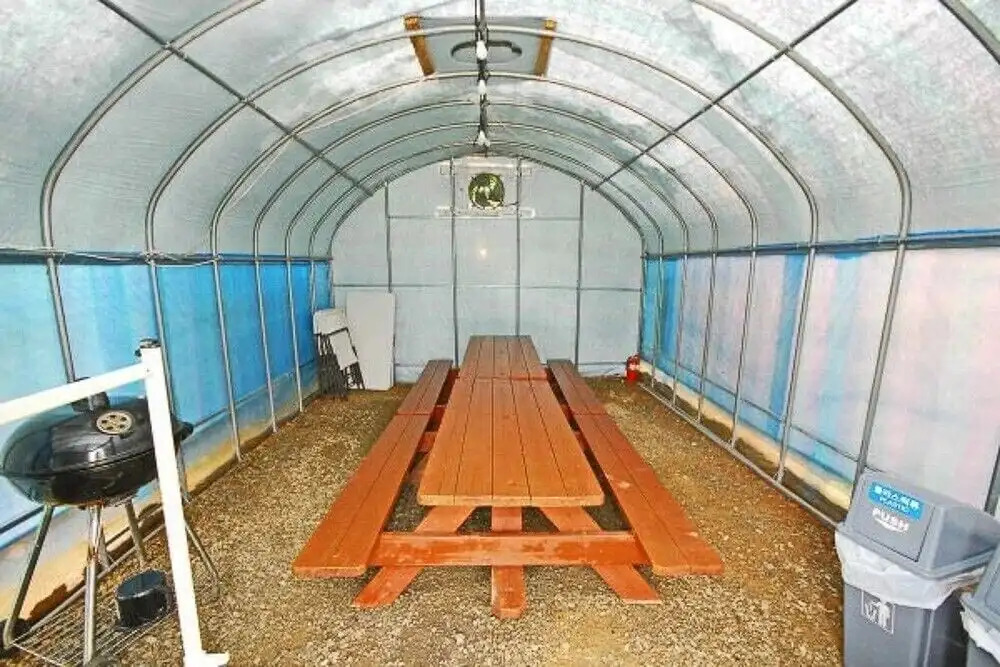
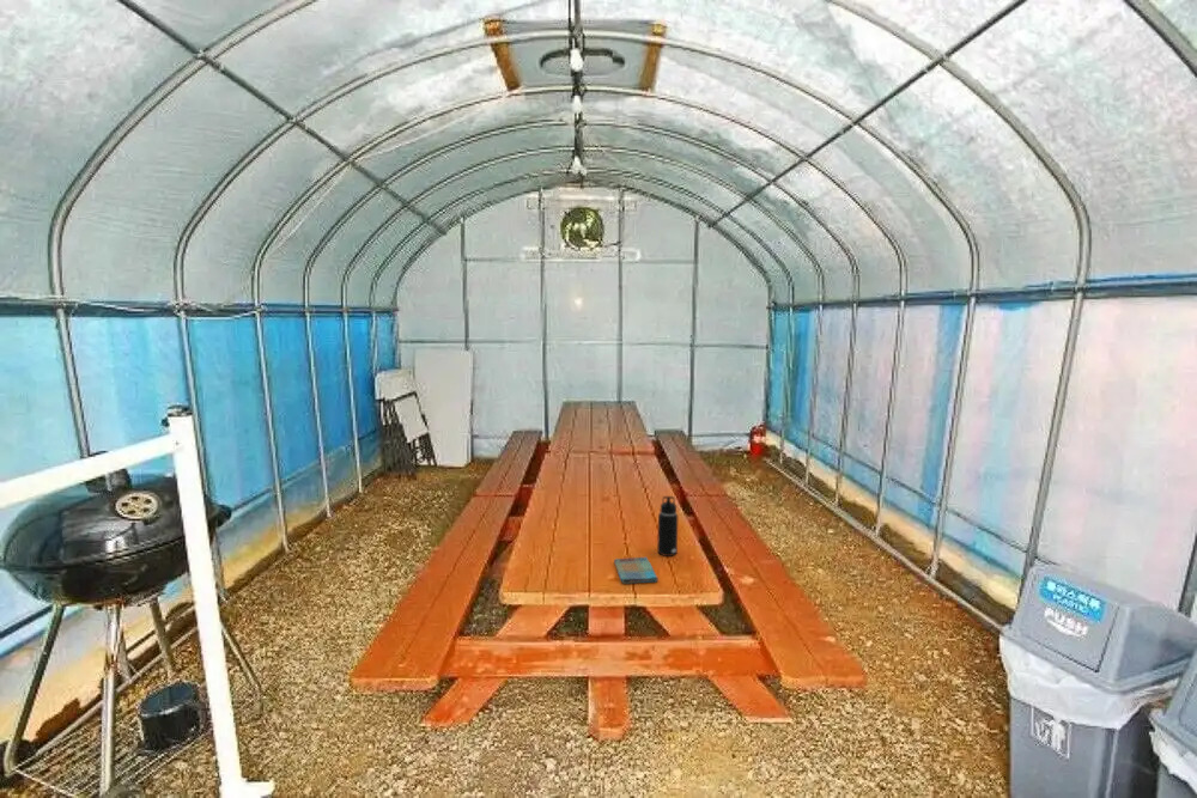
+ dish towel (634, 568)
+ water bottle (668, 523)
